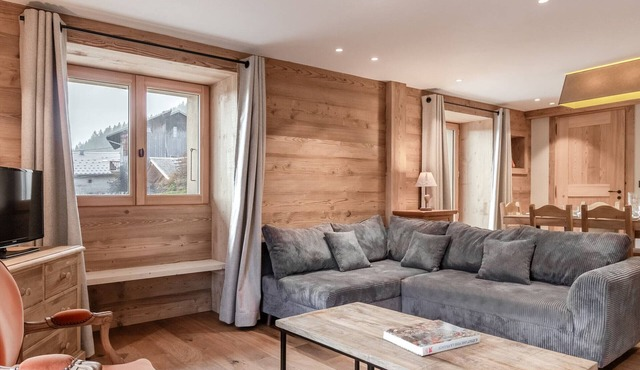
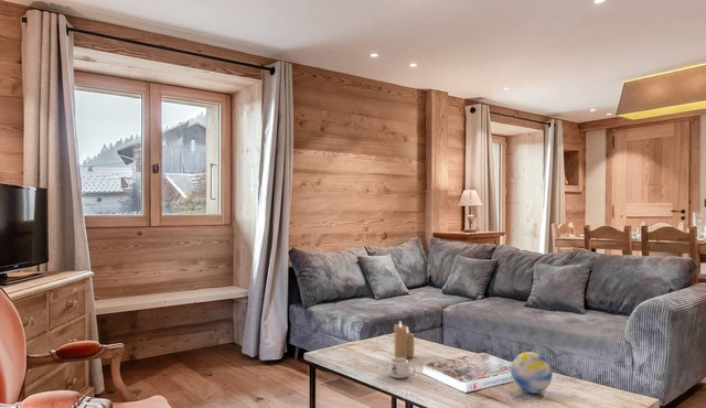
+ candle (404, 339)
+ mug (402, 368)
+ decorative ball (531, 372)
